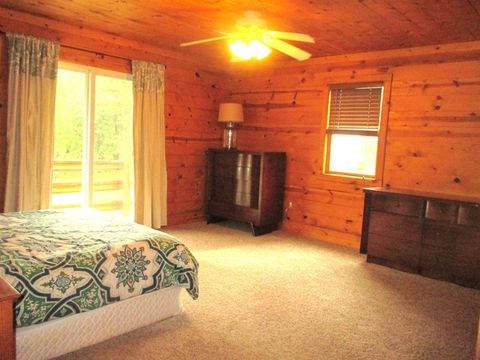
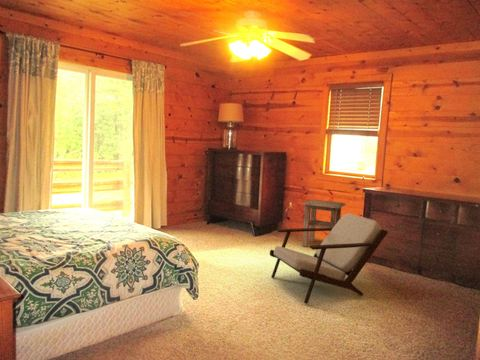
+ side table (322, 224)
+ armchair (325, 251)
